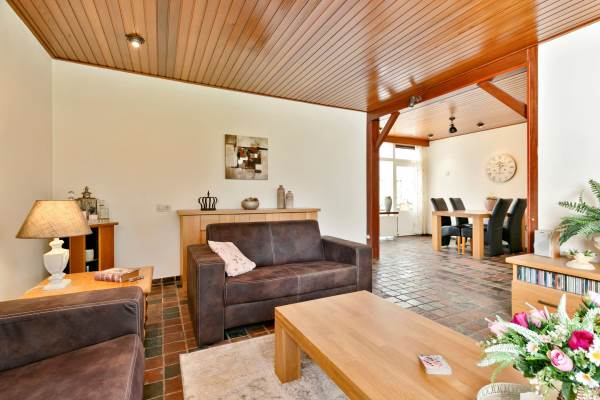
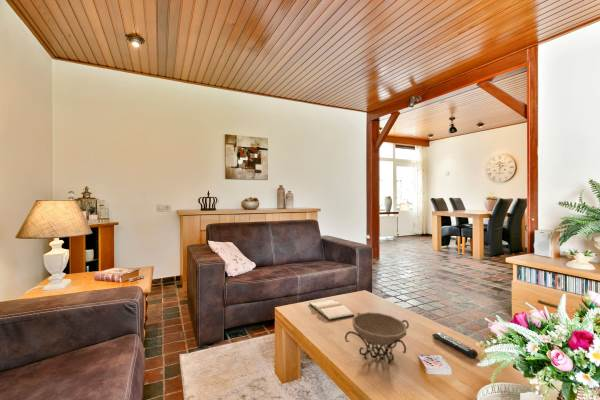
+ decorative bowl (378, 339)
+ hardback book (330, 307)
+ remote control (453, 343)
